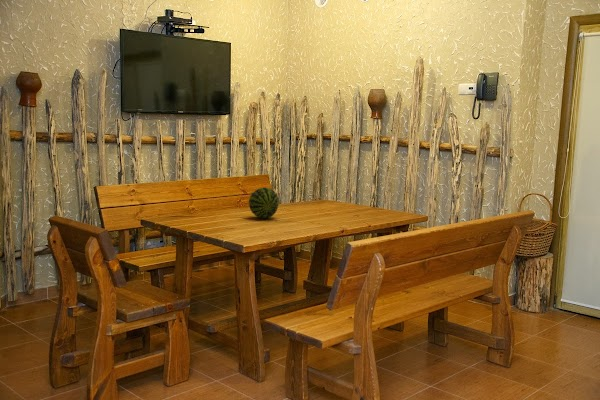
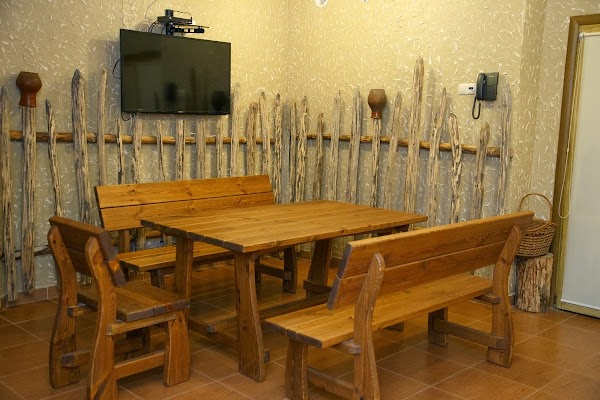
- fruit (263, 202)
